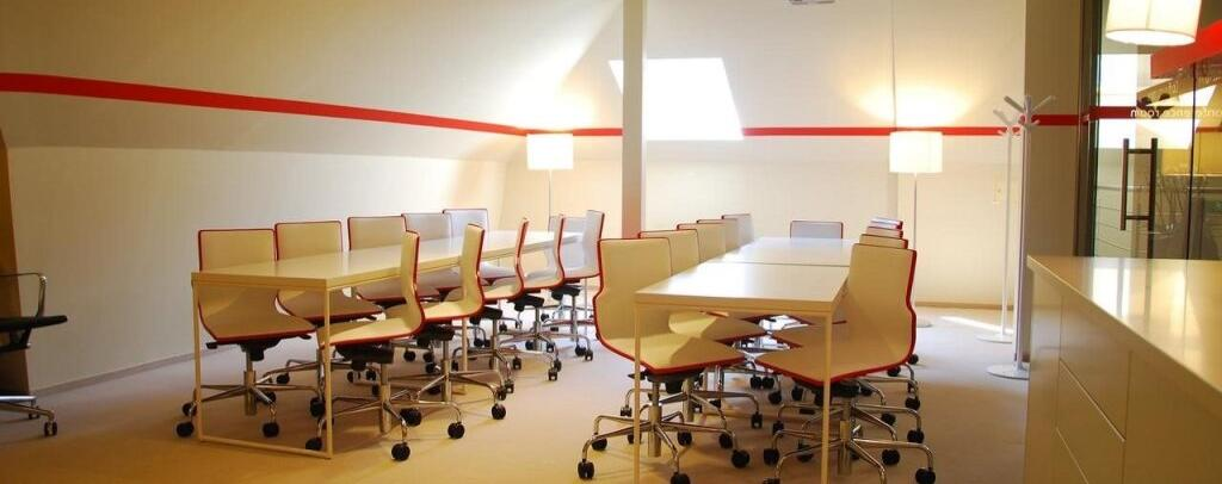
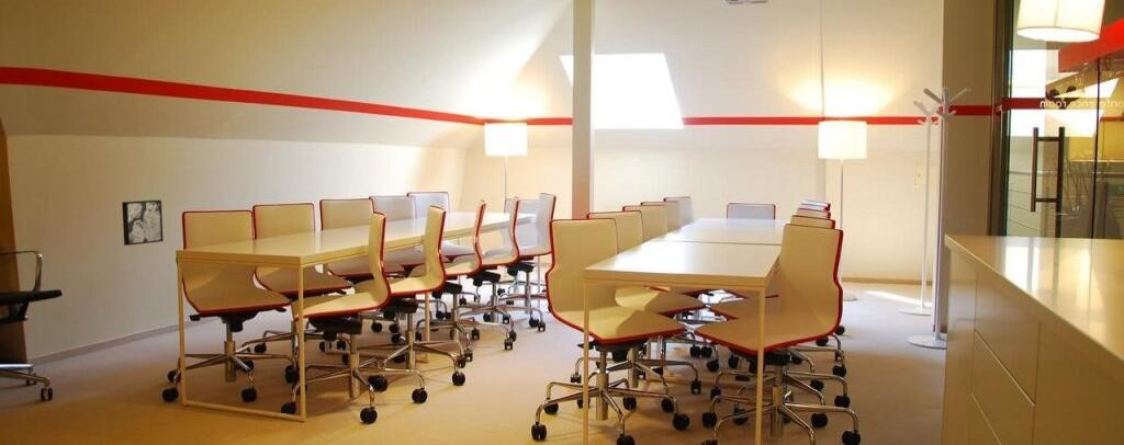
+ wall art (143, 221)
